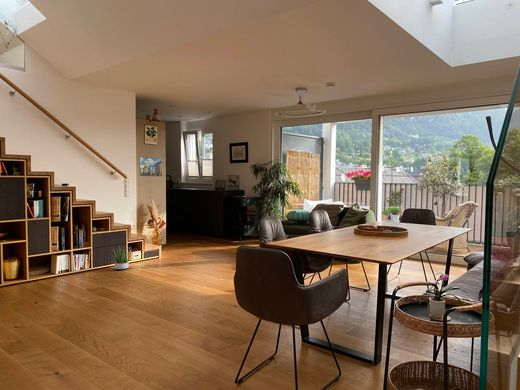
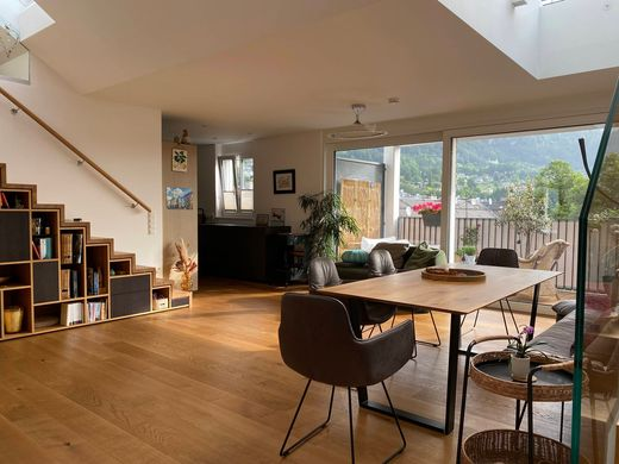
- potted plant (121, 257)
